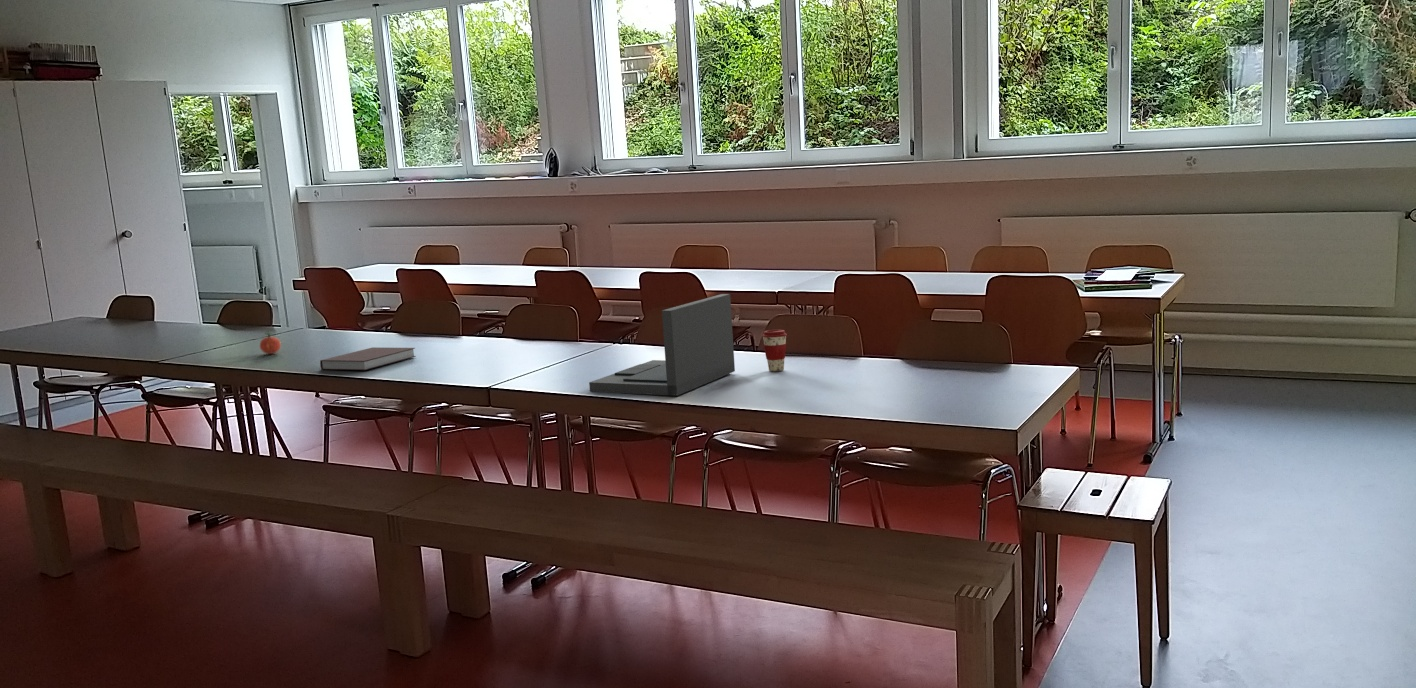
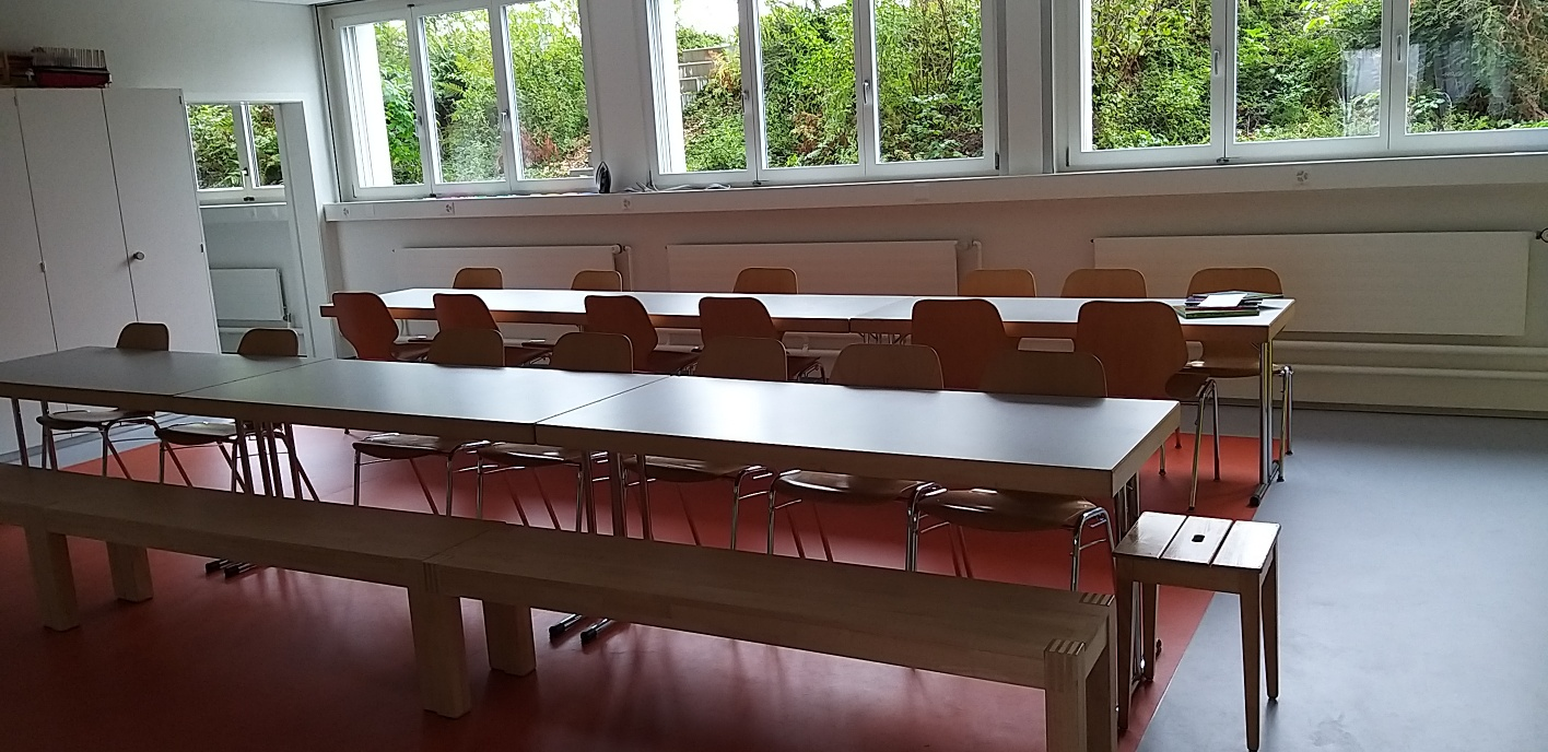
- laptop (664, 341)
- notebook (368, 358)
- coffee cup (775, 350)
- apple (269, 342)
